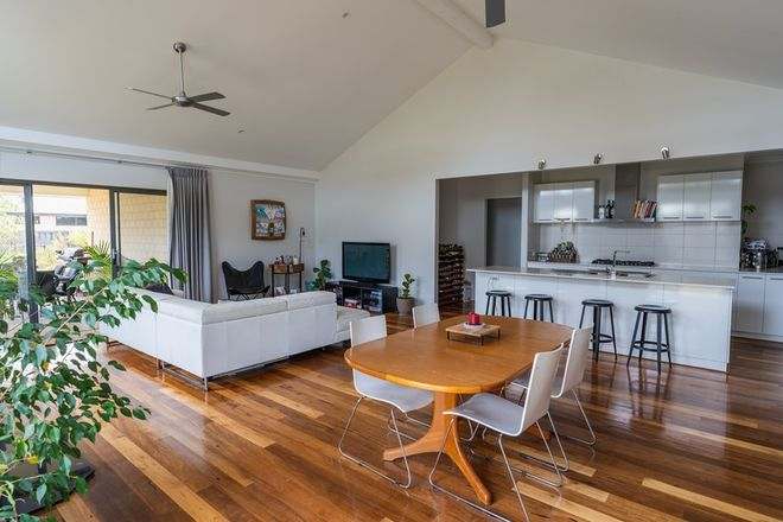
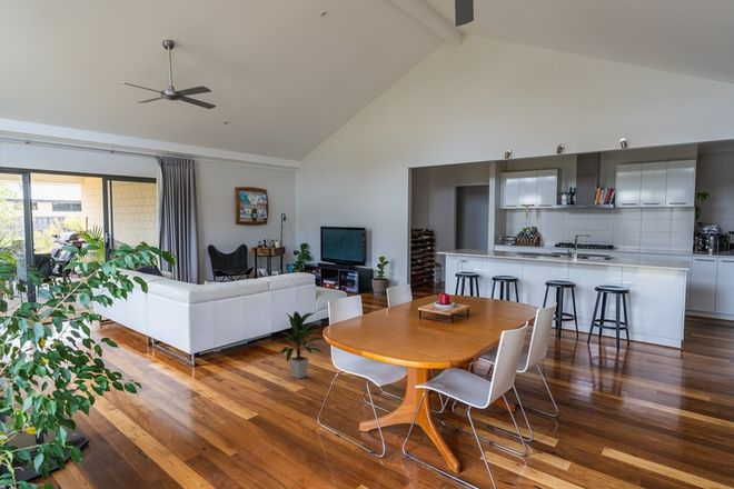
+ indoor plant (298, 342)
